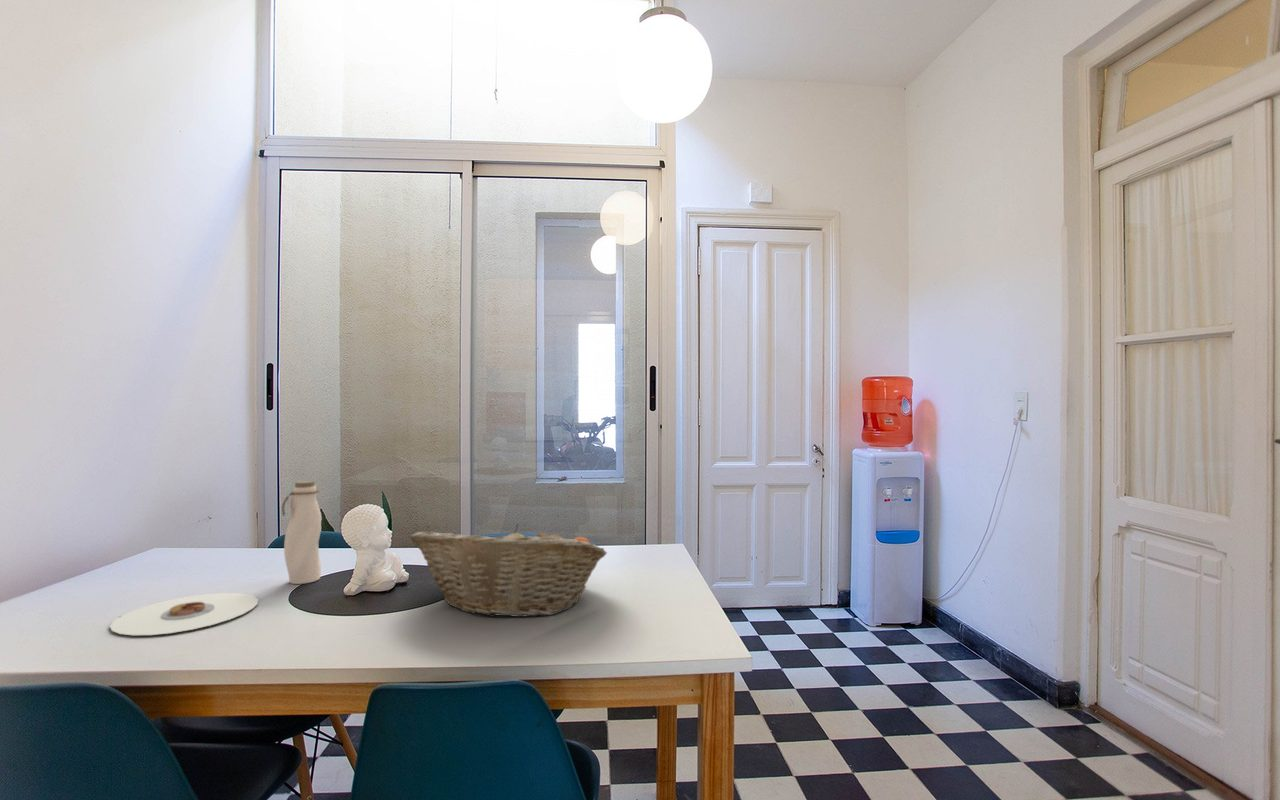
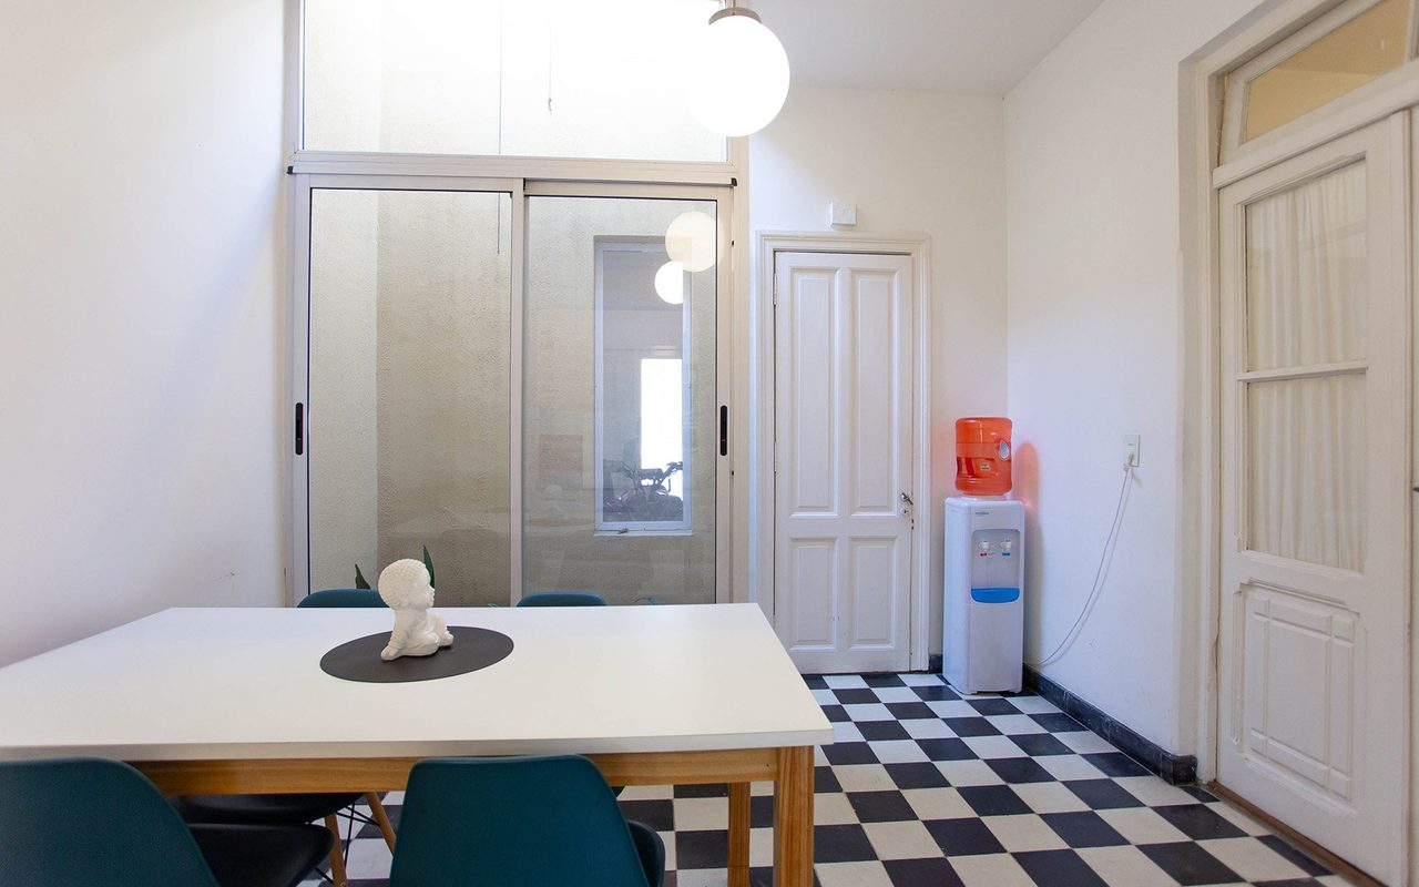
- plate (188, 608)
- fruit basket (509, 560)
- water bottle (302, 531)
